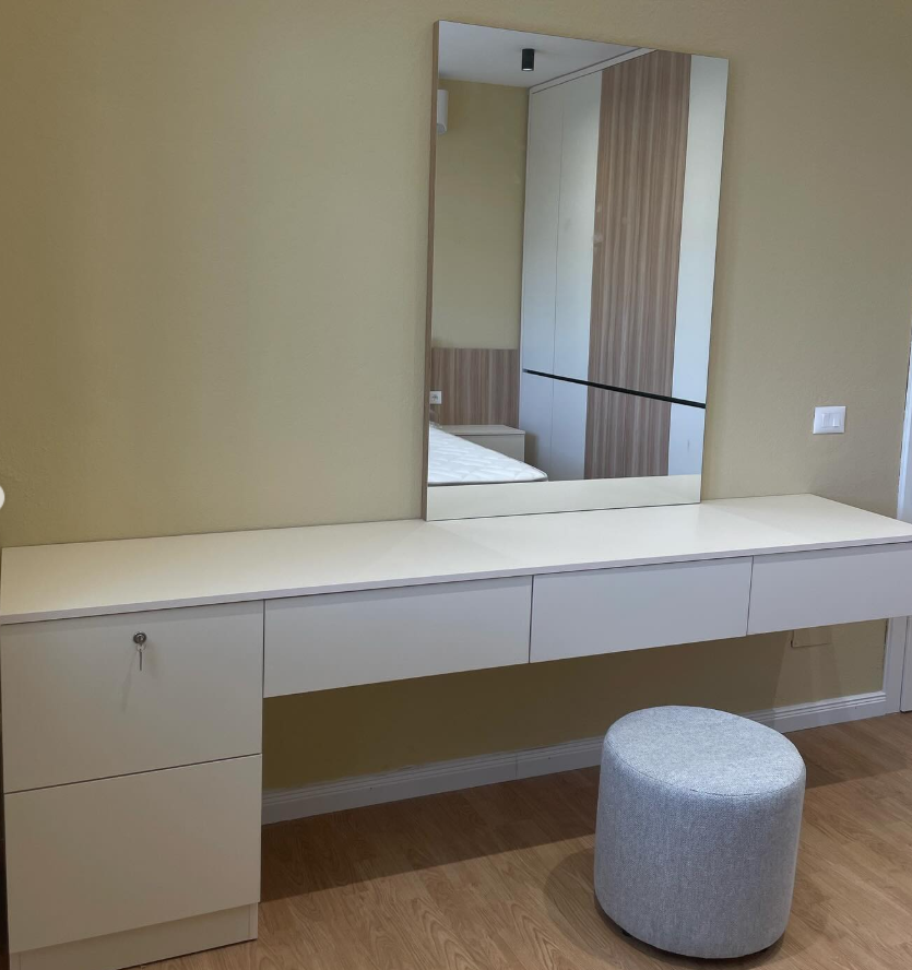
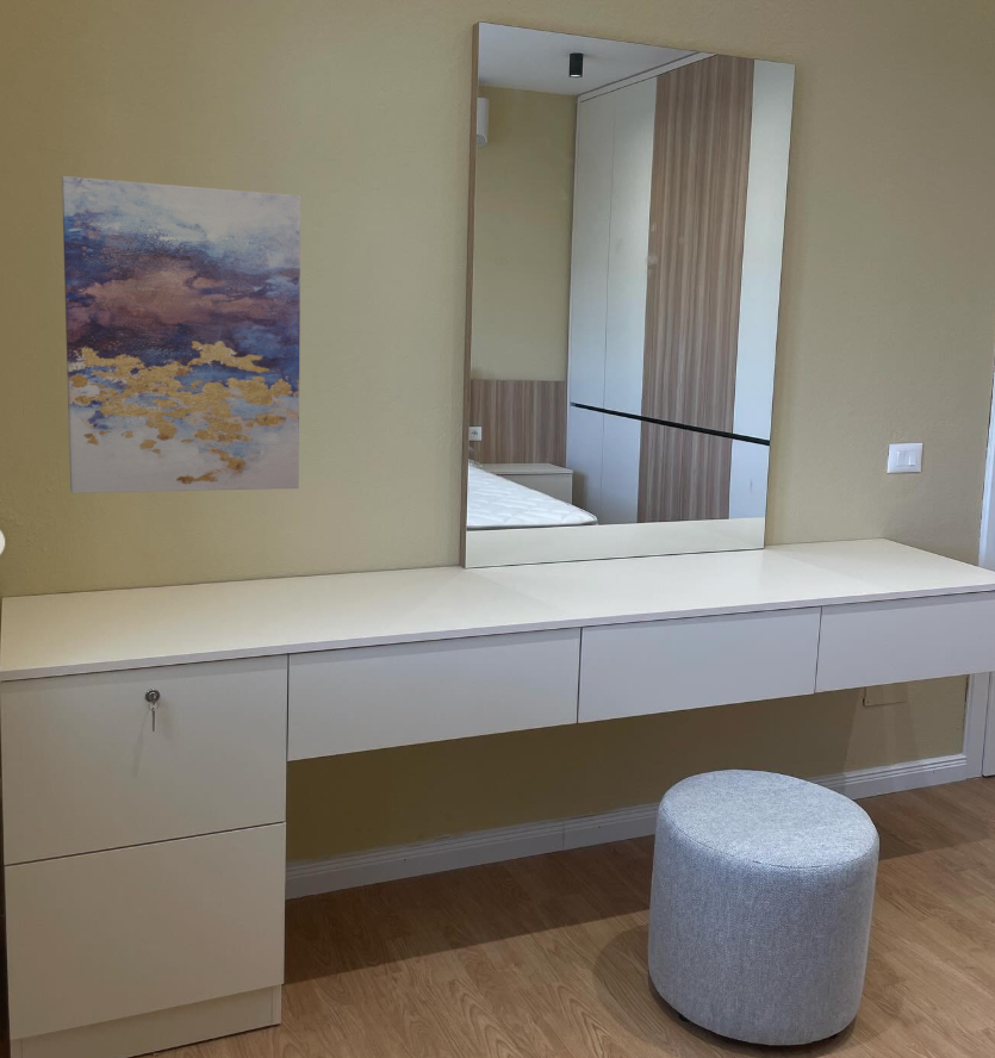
+ wall art (186, 341)
